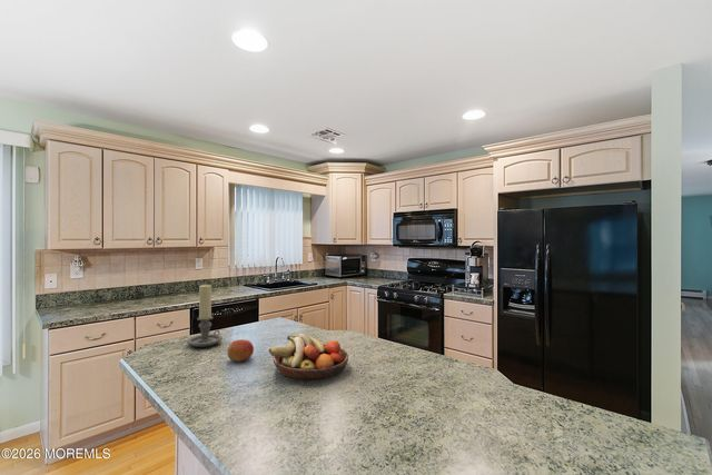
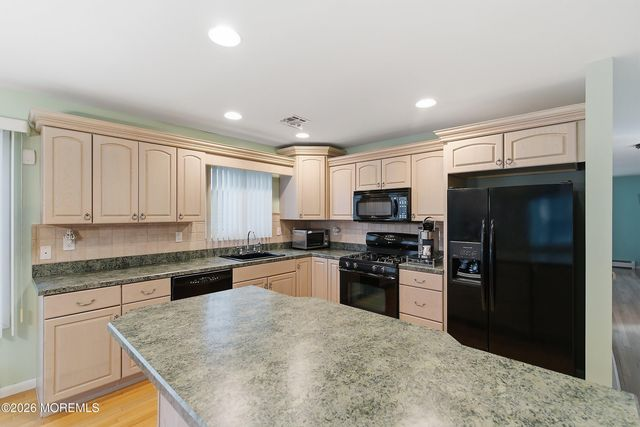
- fruit bowl (310, 352)
- candle holder (207, 313)
- apple (240, 349)
